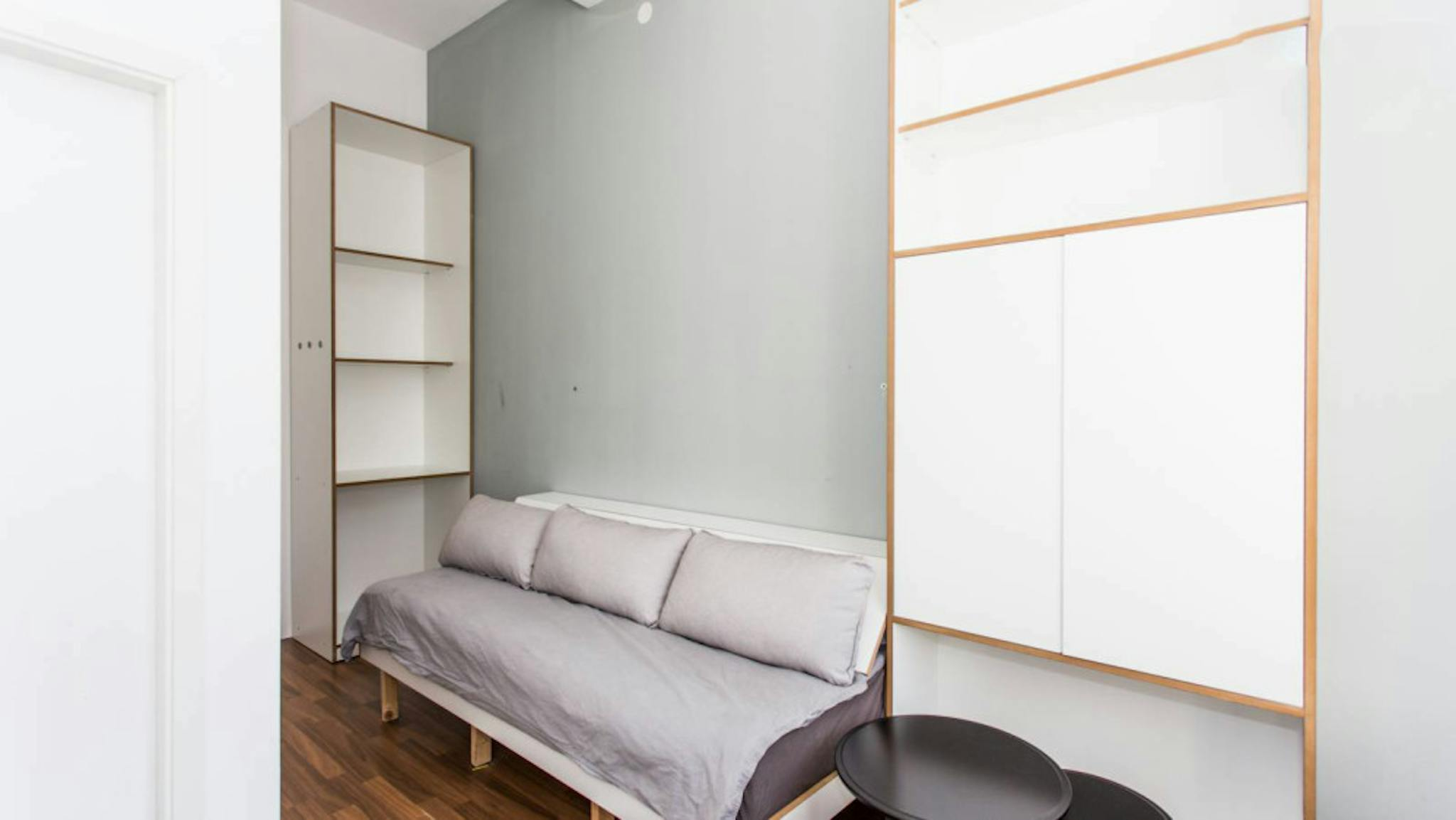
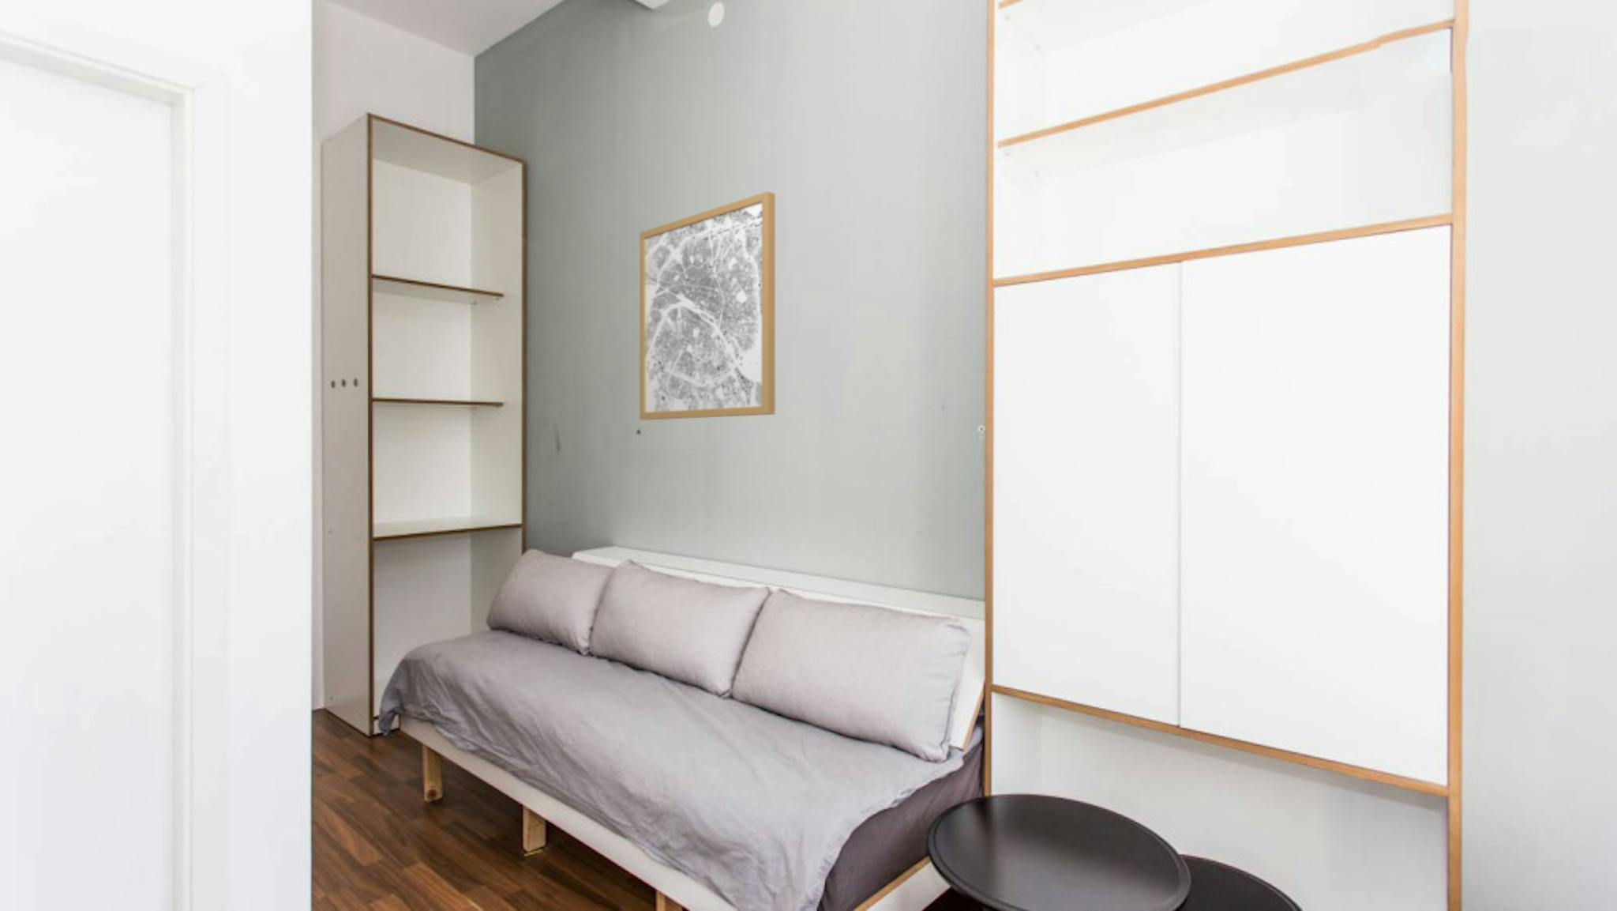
+ wall art (701, 316)
